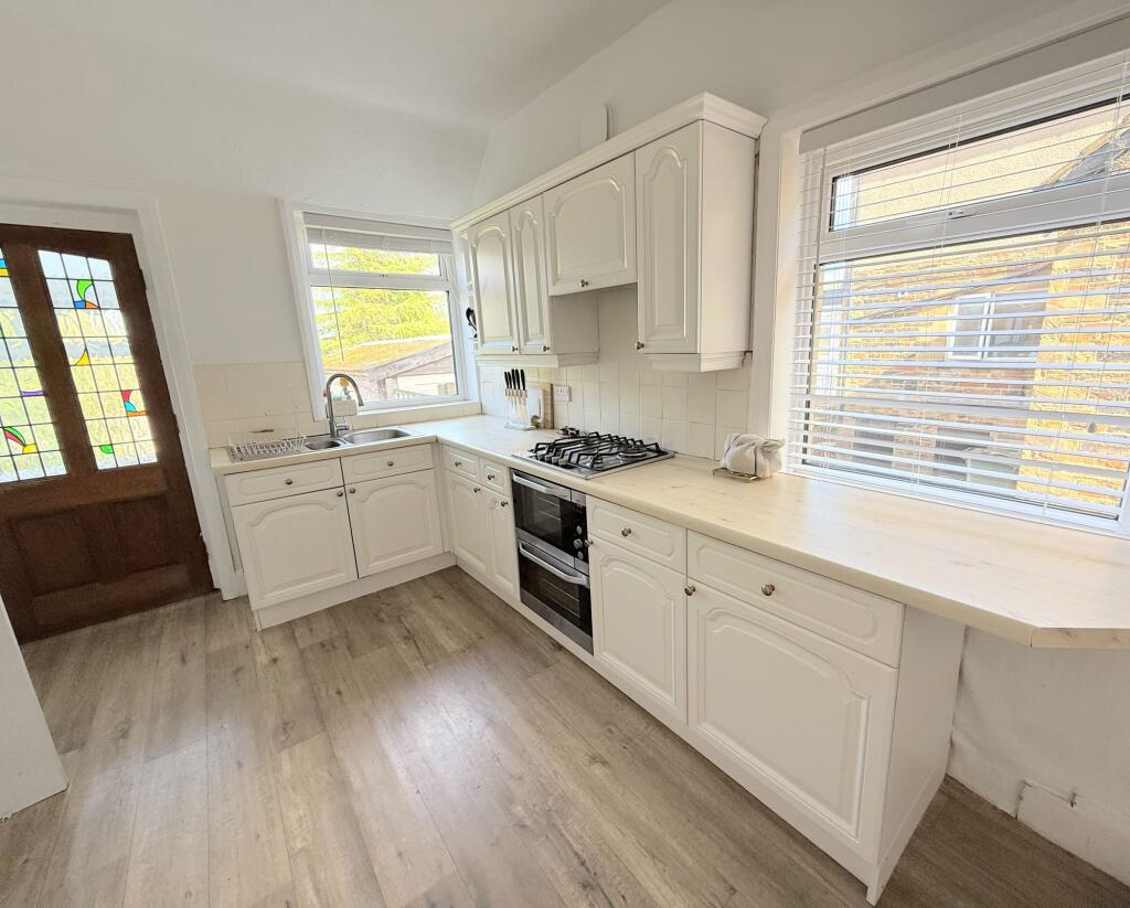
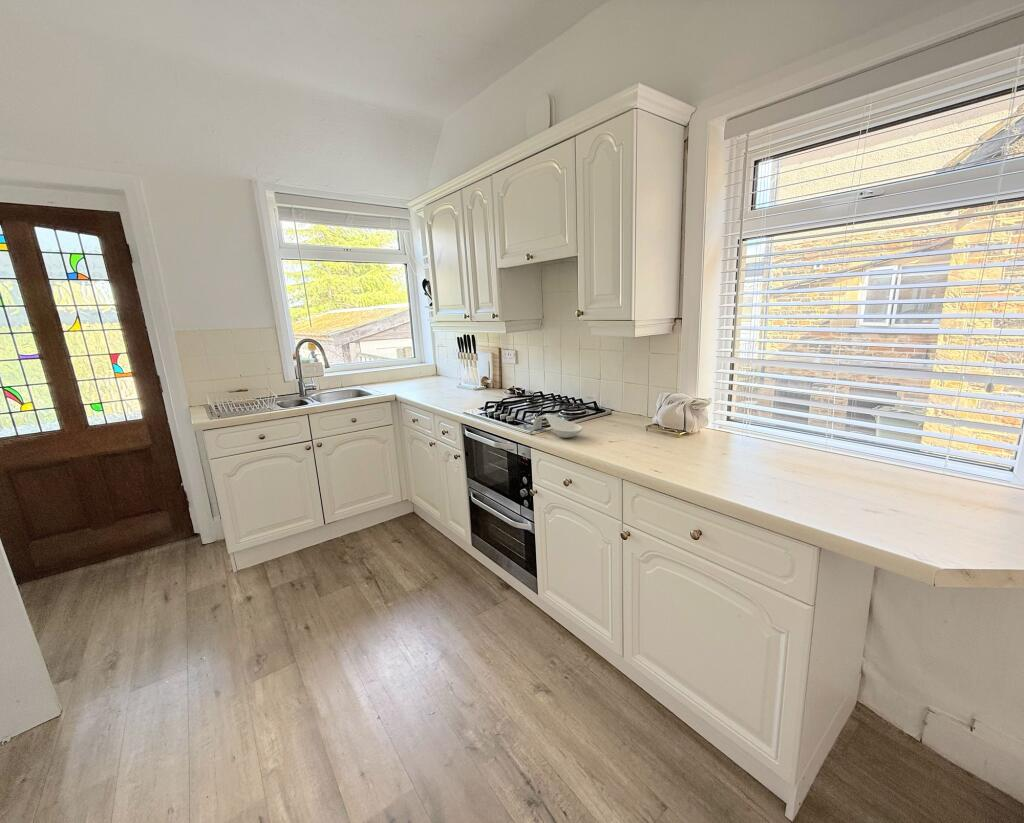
+ spoon rest (556, 425)
